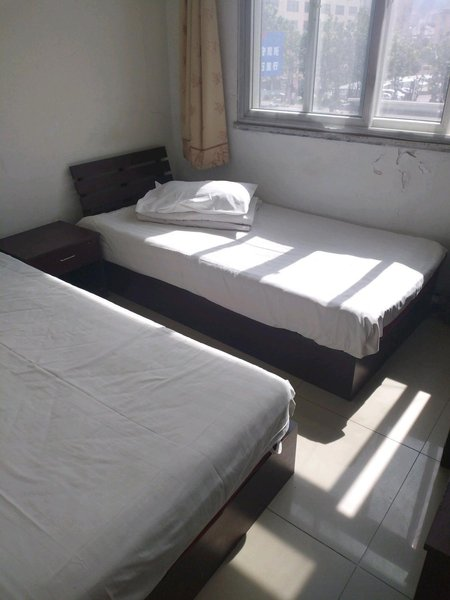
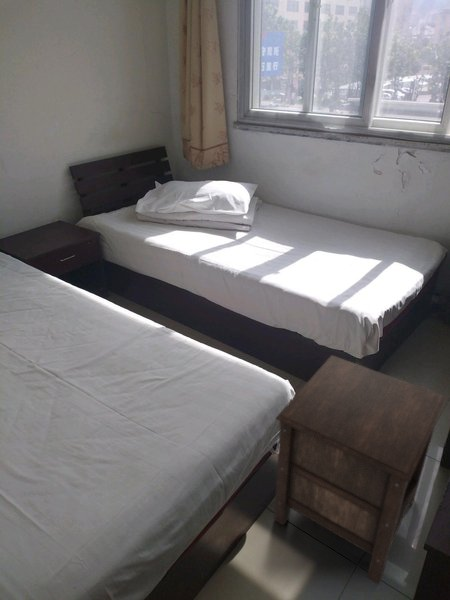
+ nightstand (354, 461)
